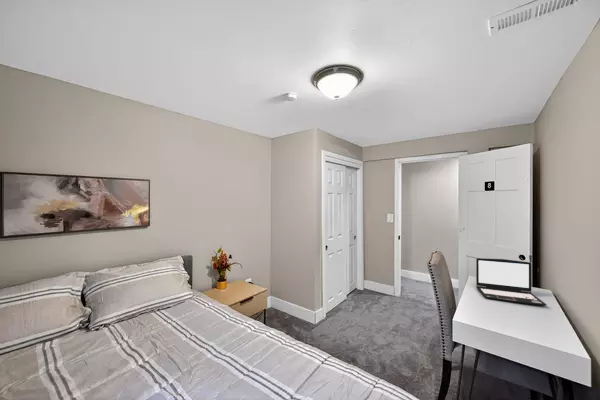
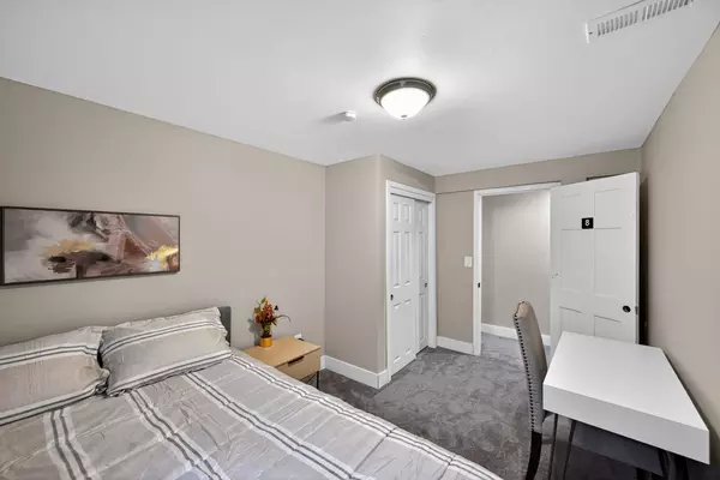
- laptop (508, 279)
